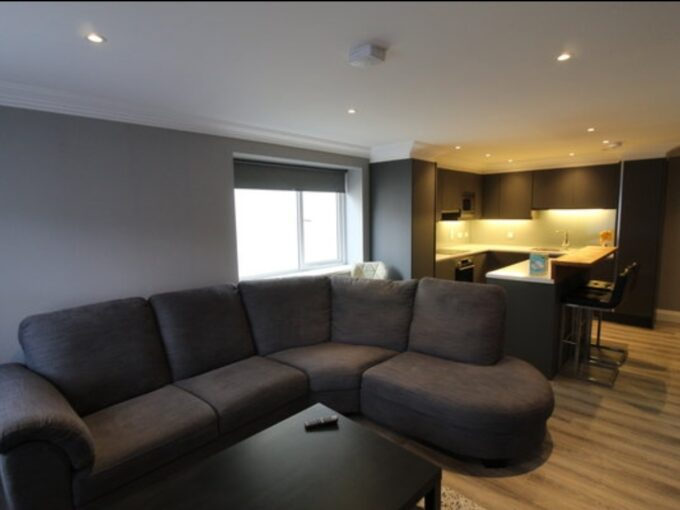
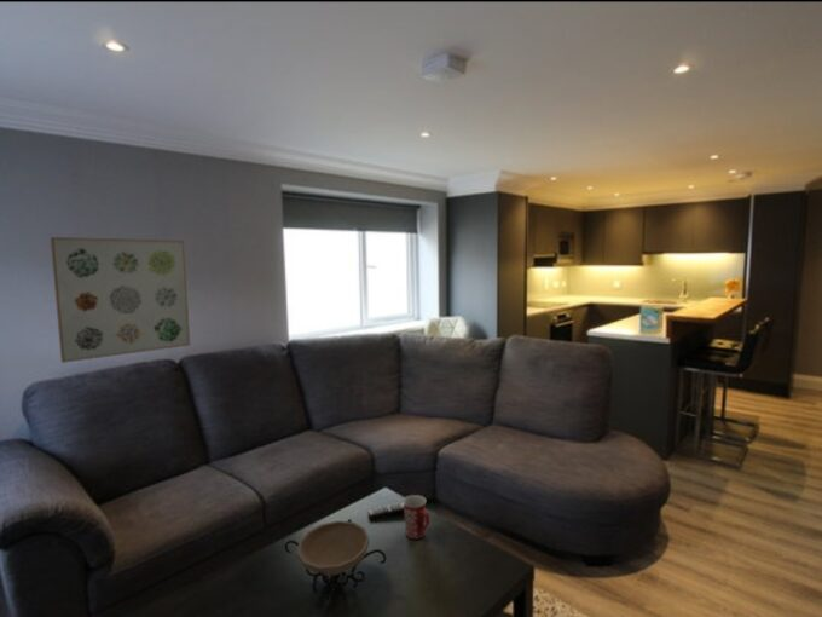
+ decorative bowl (334, 564)
+ wall art (127, 296)
+ mug (417, 519)
